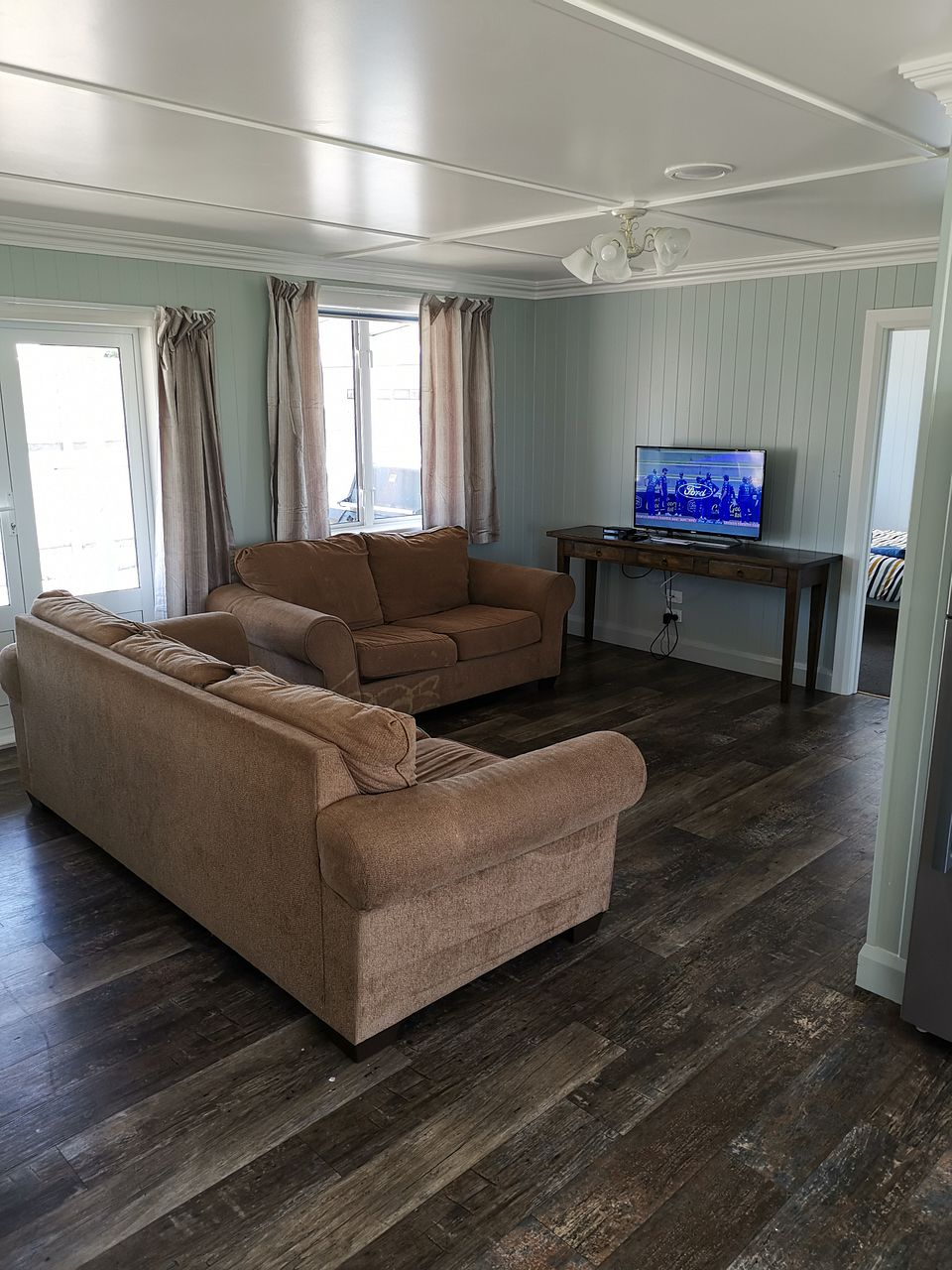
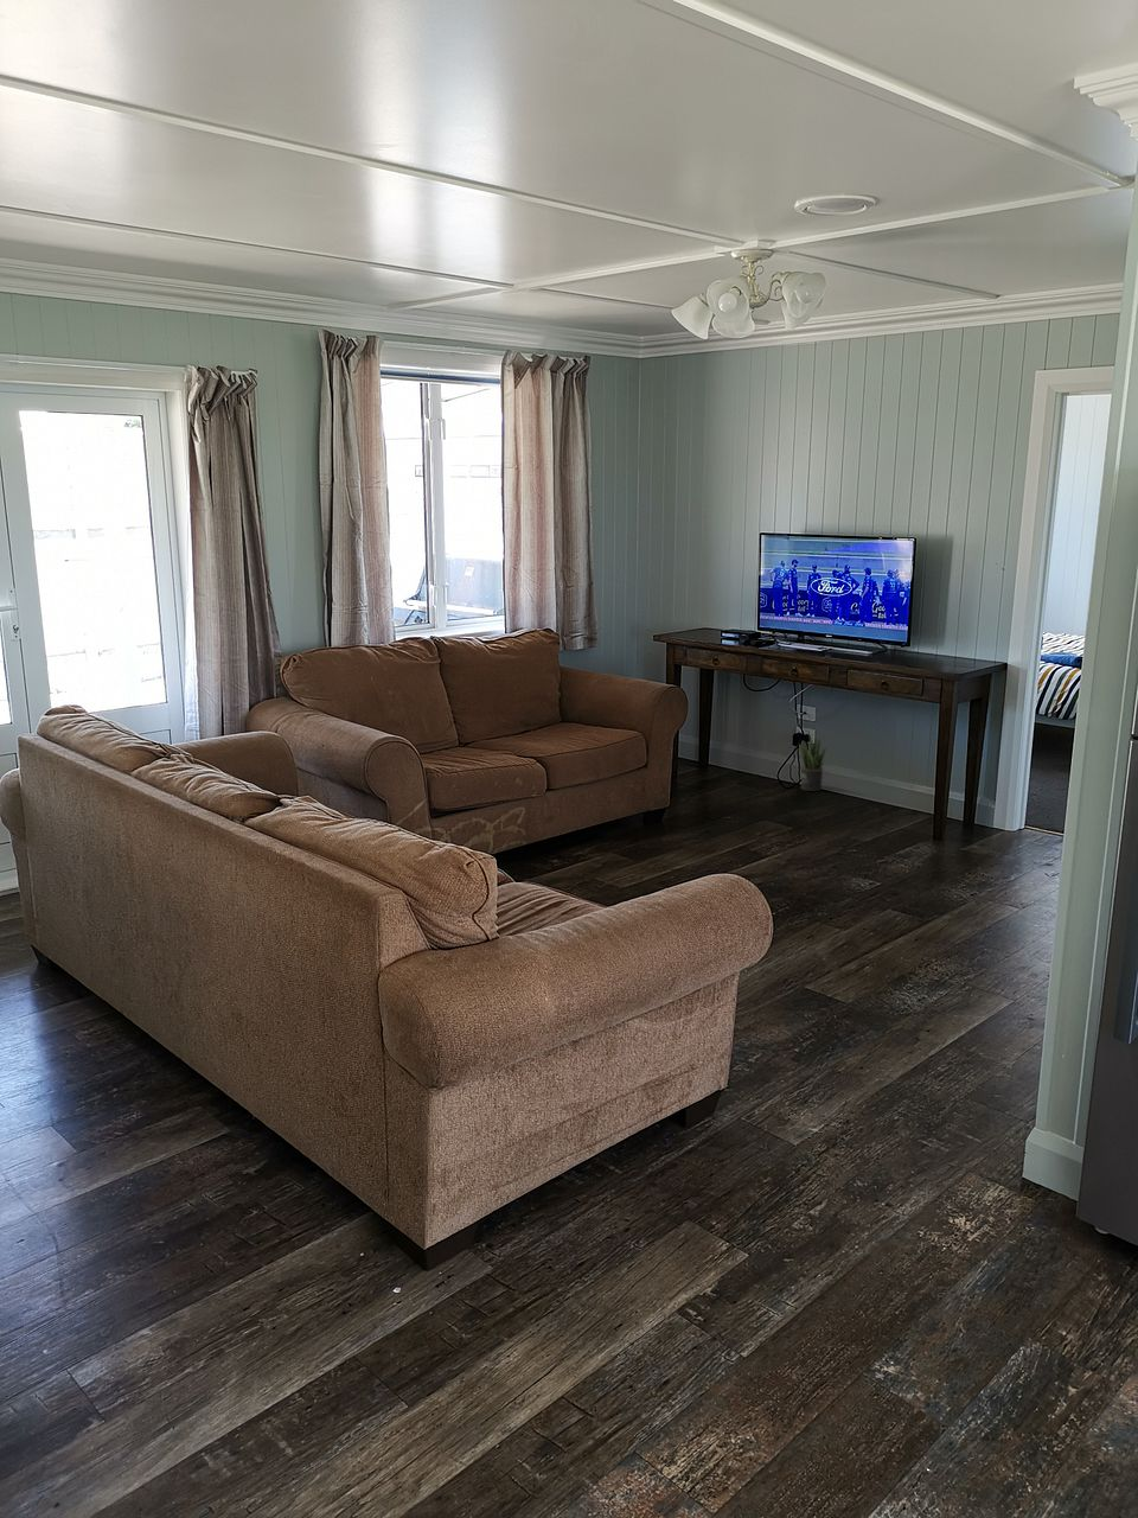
+ potted plant (810, 763)
